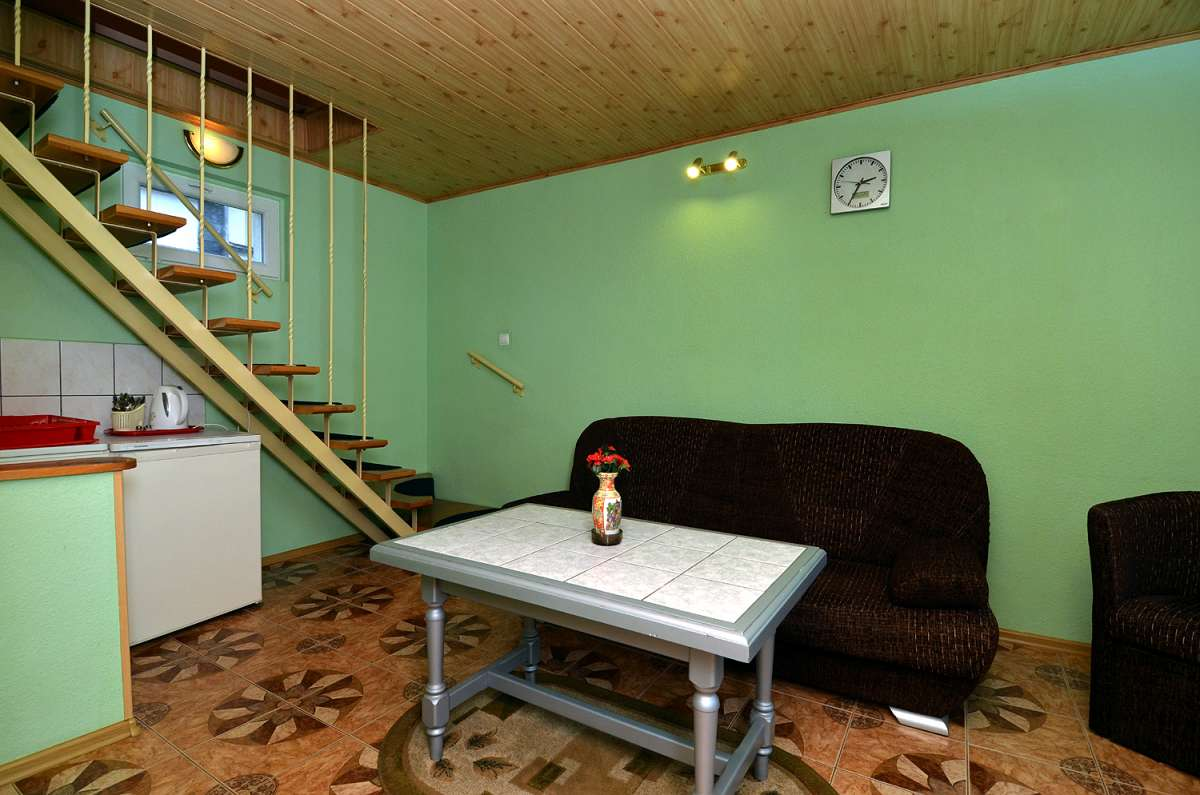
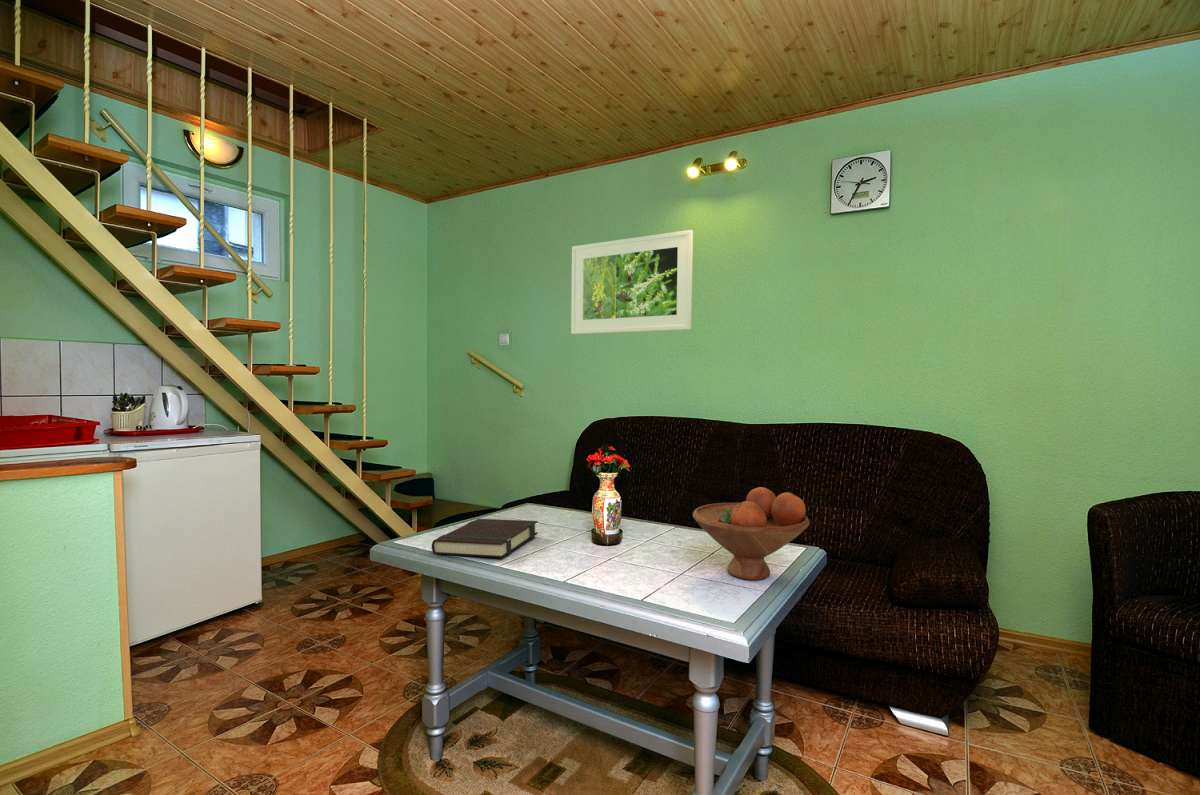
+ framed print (628, 285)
+ book (487, 536)
+ fruit bowl (749, 532)
